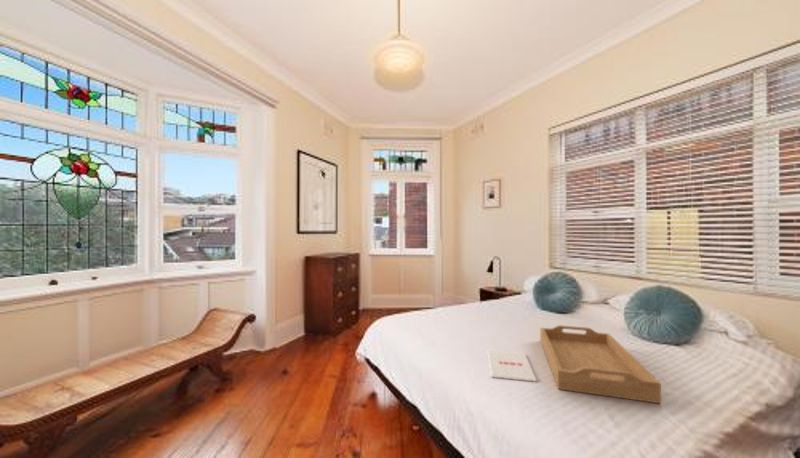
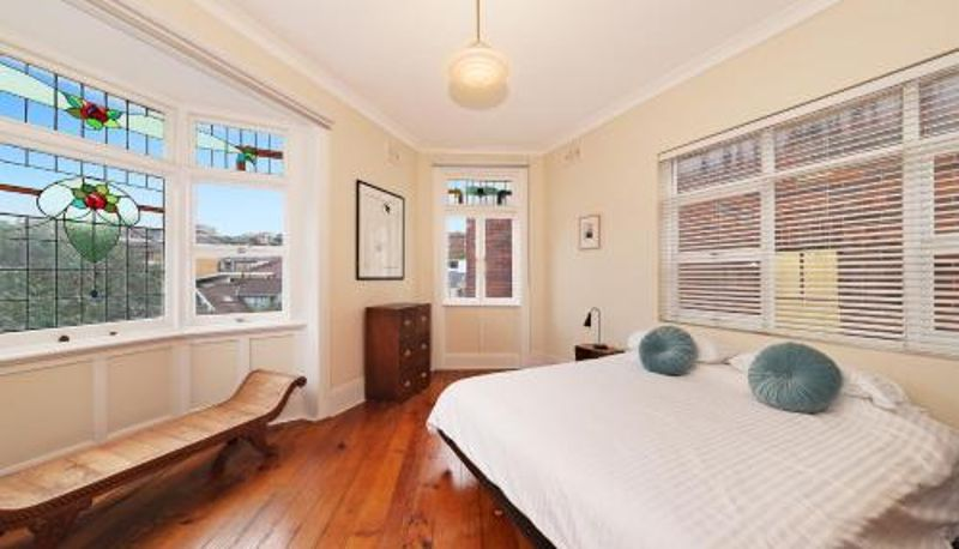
- magazine (509, 364)
- serving tray (587, 354)
